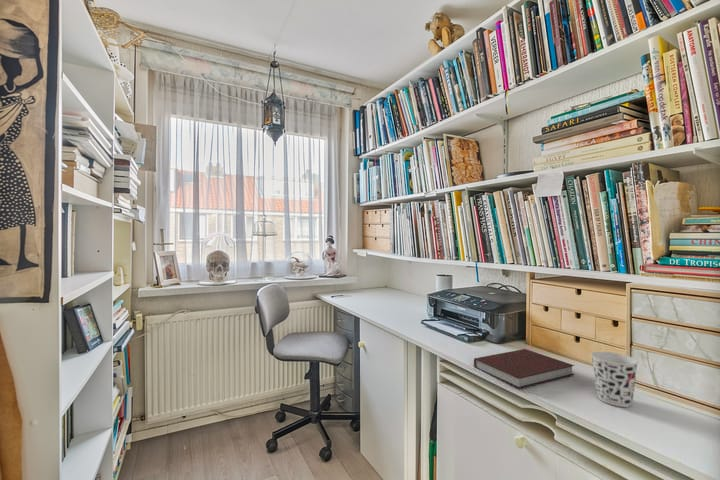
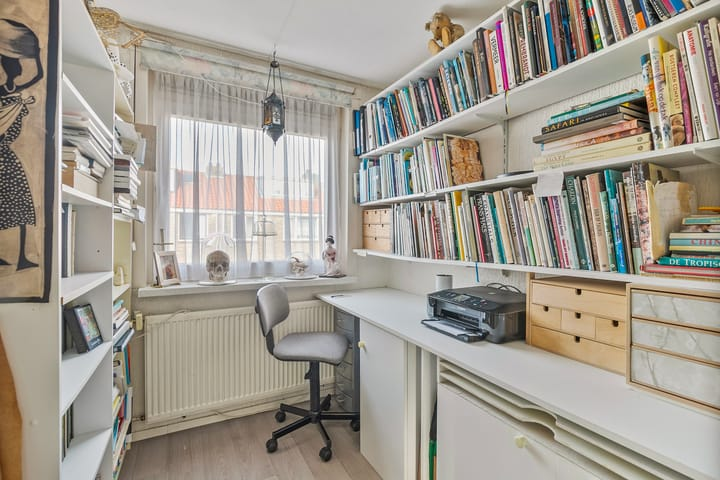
- cup (614, 378)
- notebook (522, 366)
